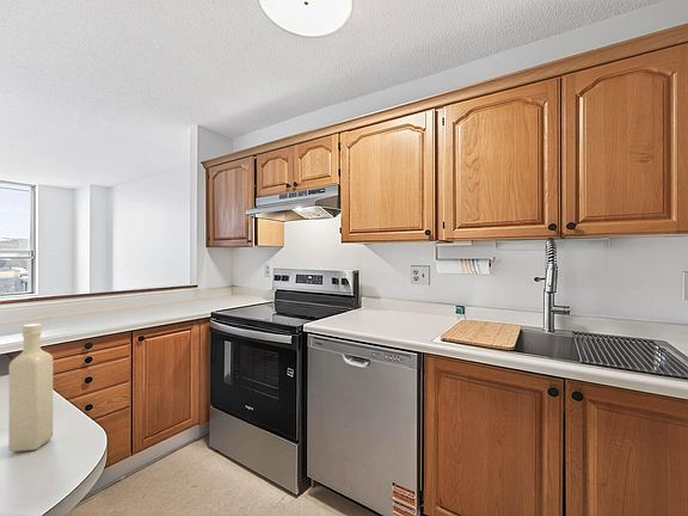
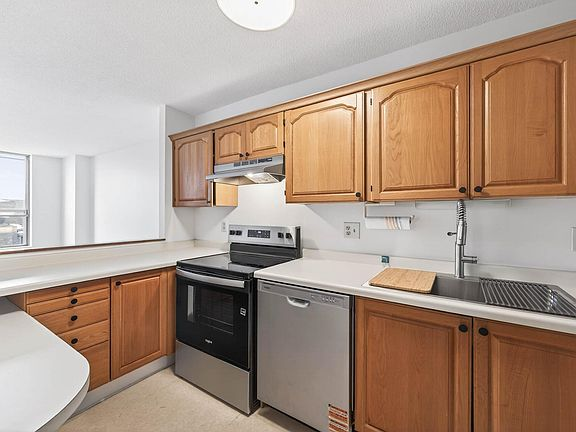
- bottle (31, 385)
